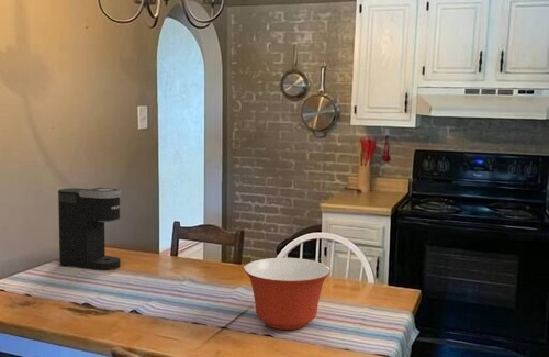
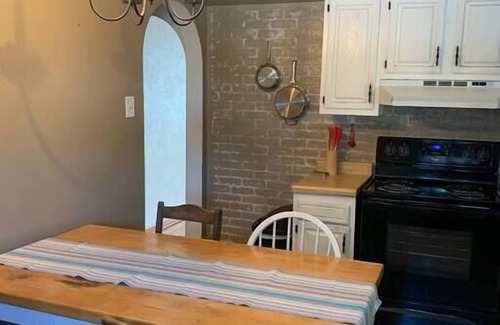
- coffee maker (89, 226)
- mixing bowl (287, 294)
